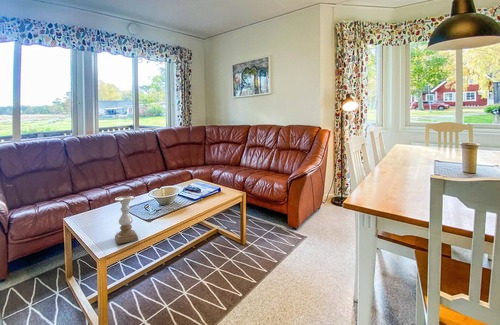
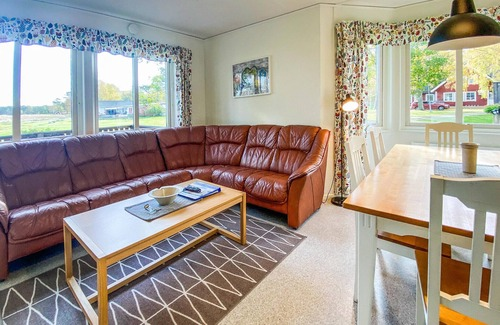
- candle holder (125, 218)
